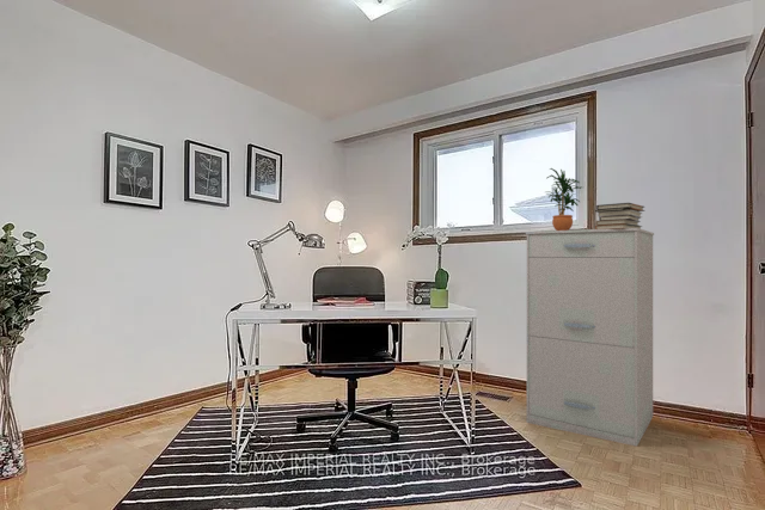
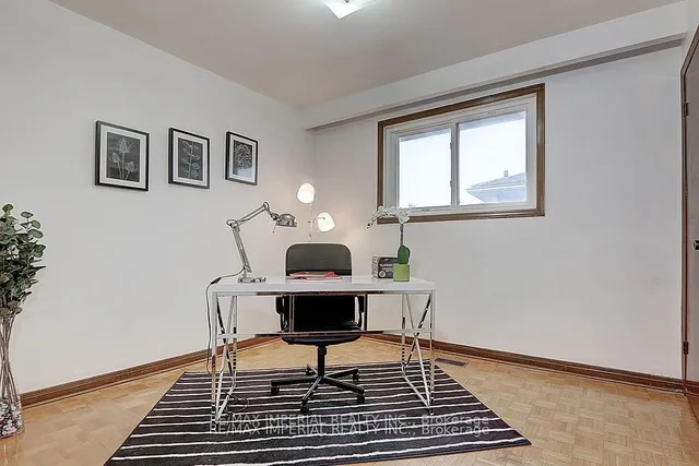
- filing cabinet (590, 325)
- book stack (619, 217)
- potted plant (564, 198)
